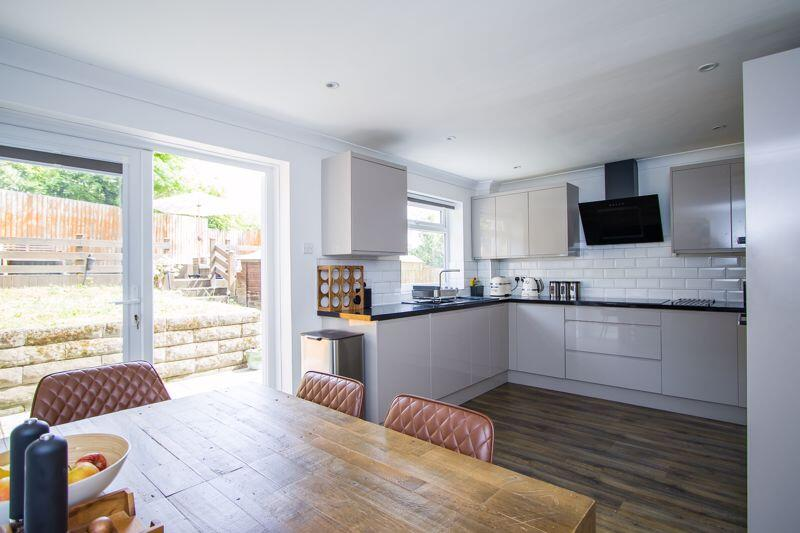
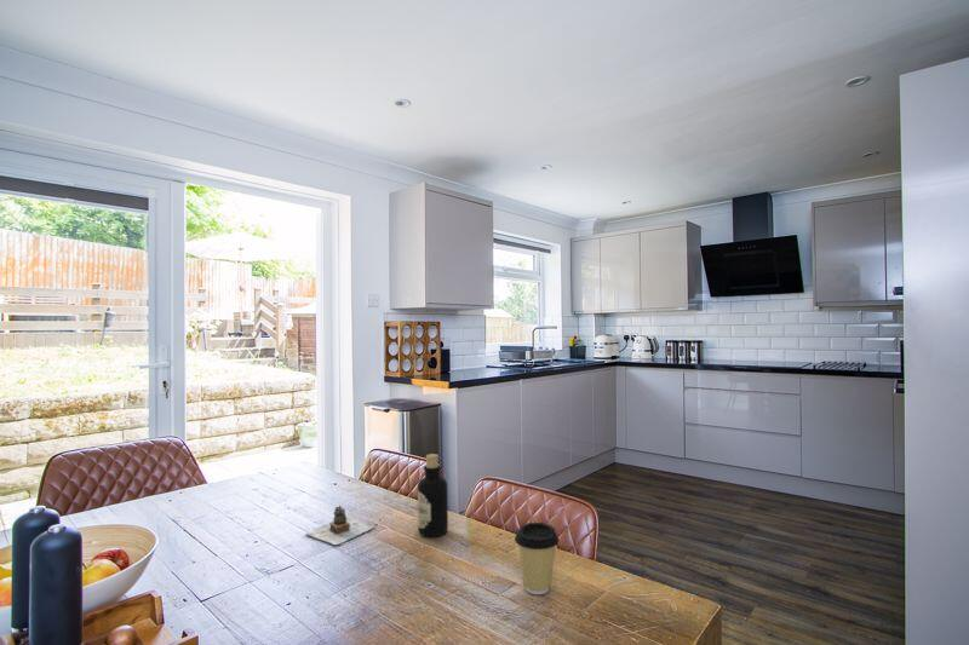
+ teapot (339, 518)
+ coffee cup (537, 558)
+ bottle (432, 493)
